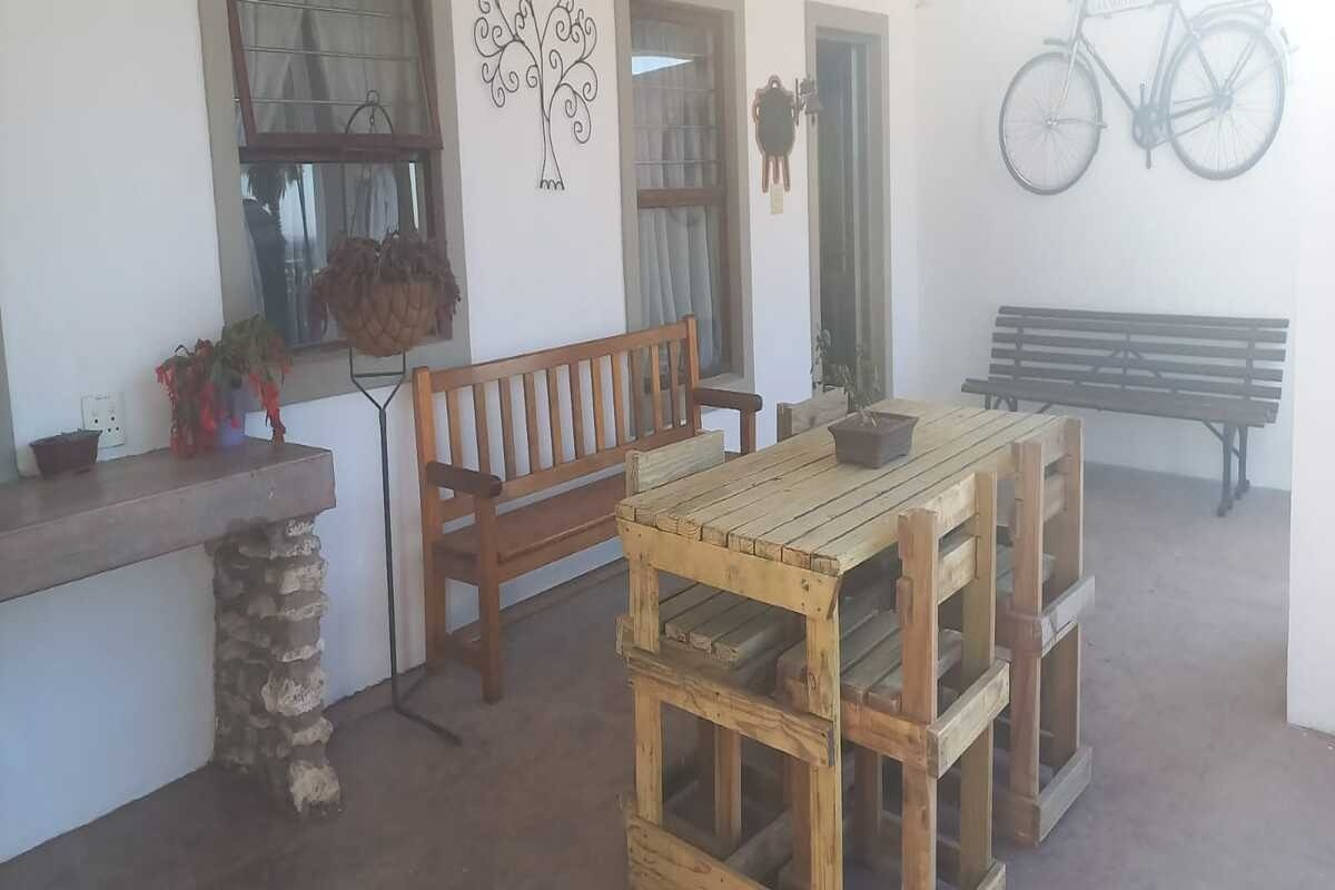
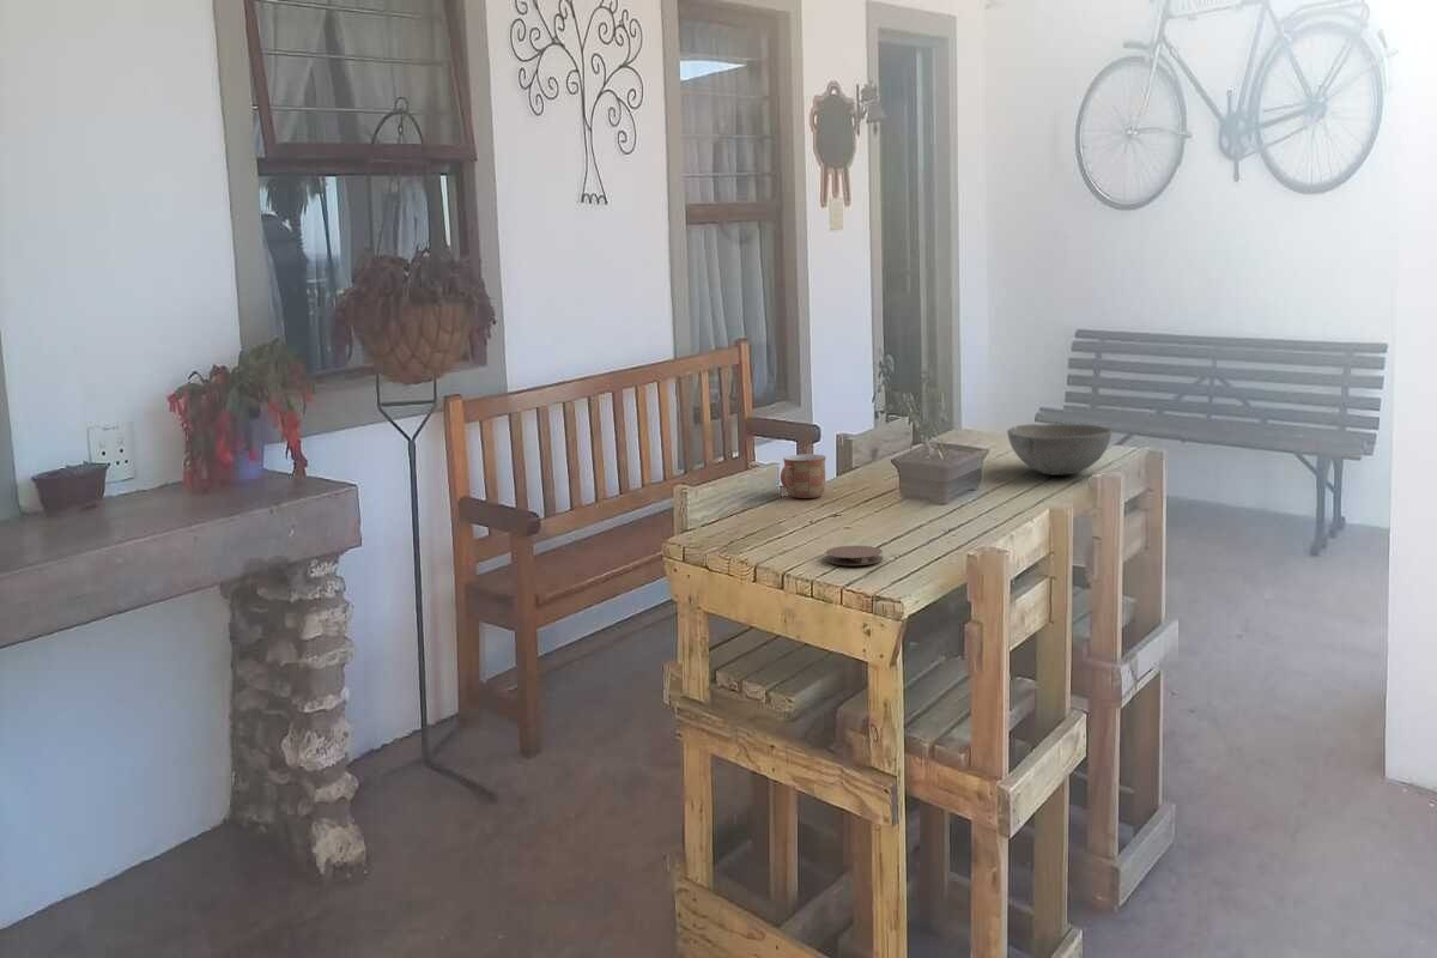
+ bowl (1059, 451)
+ mug (800, 477)
+ coaster (854, 554)
